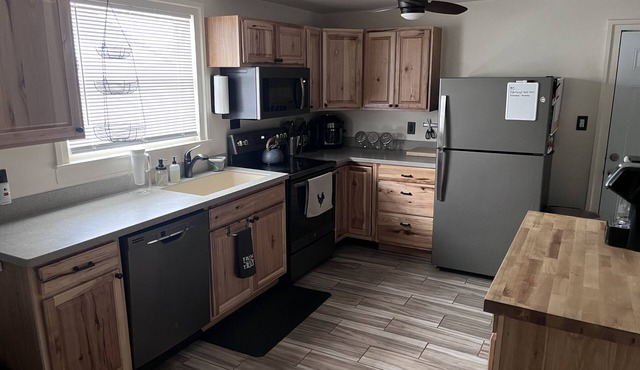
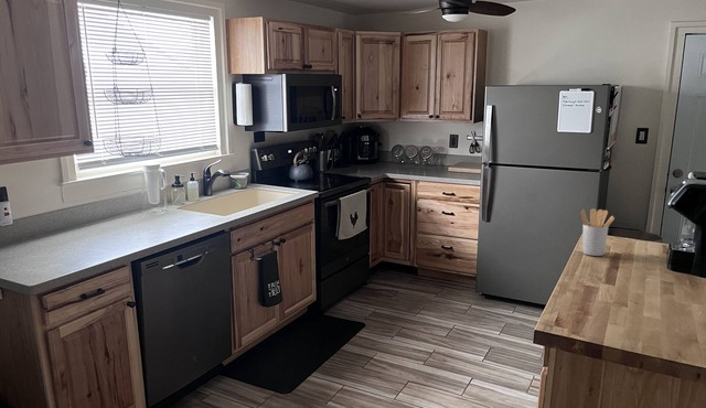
+ utensil holder (596, 230)
